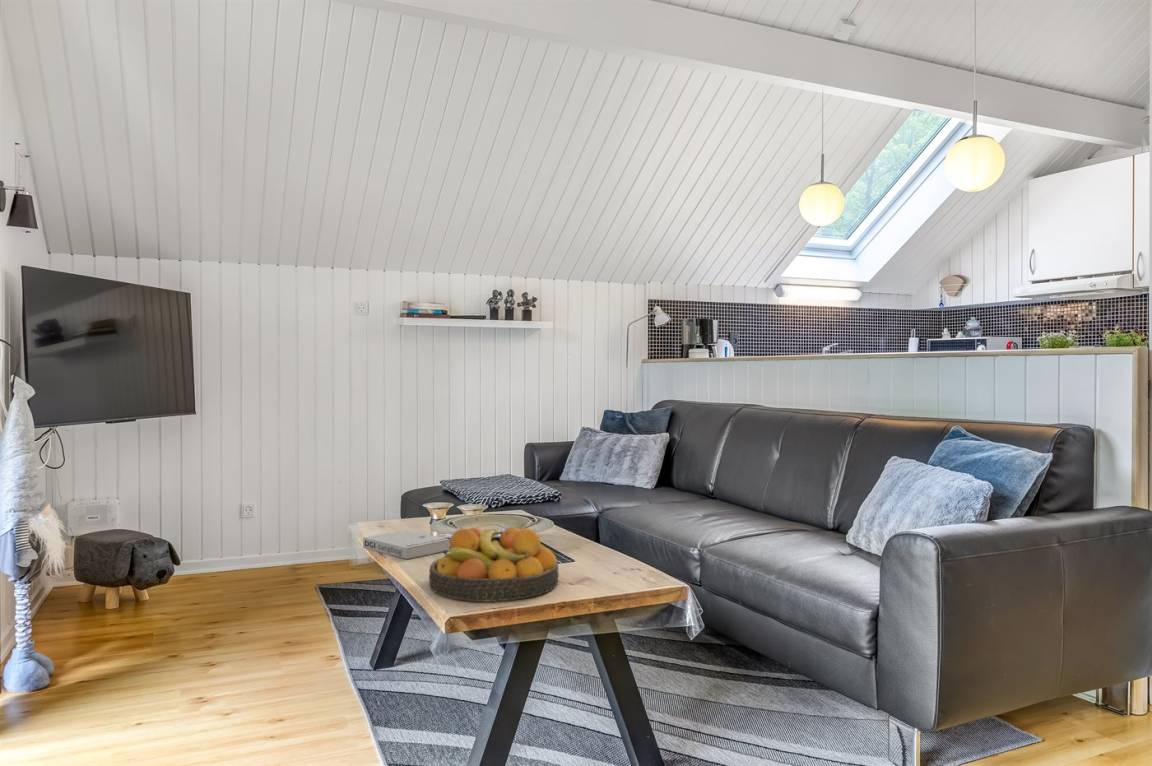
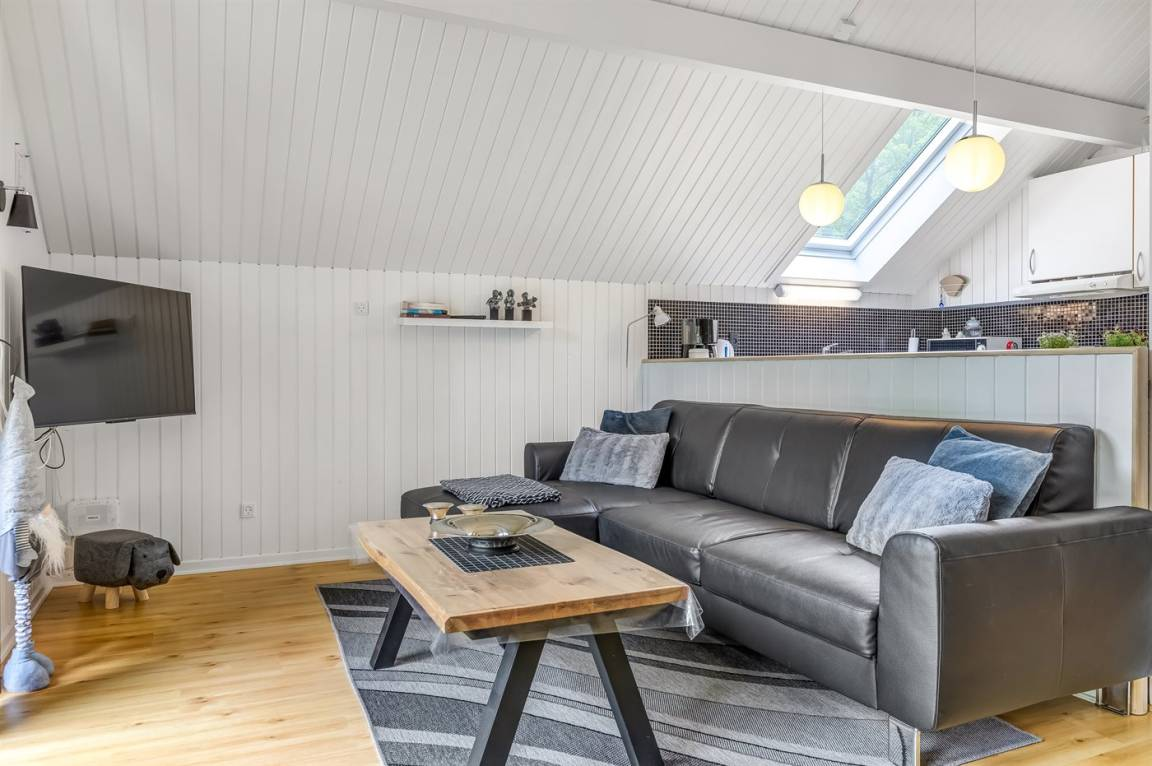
- fruit bowl (494, 555)
- book (406, 543)
